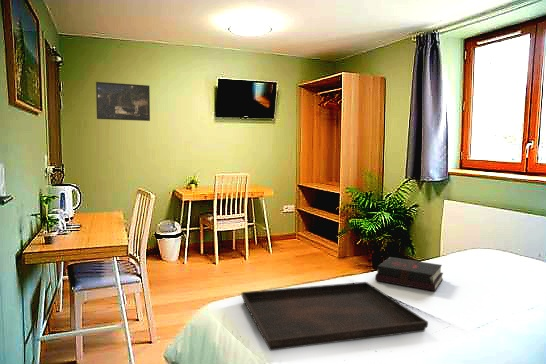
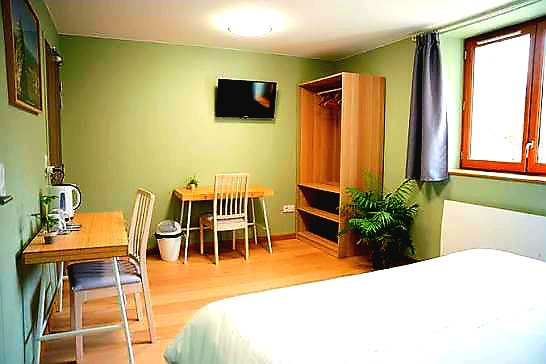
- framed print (123, 101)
- serving tray (326, 310)
- hardback book (409, 272)
